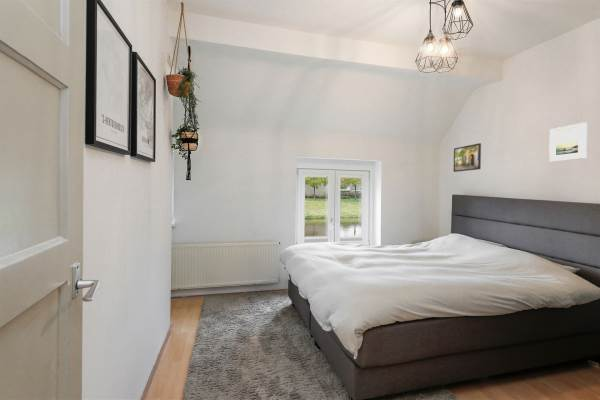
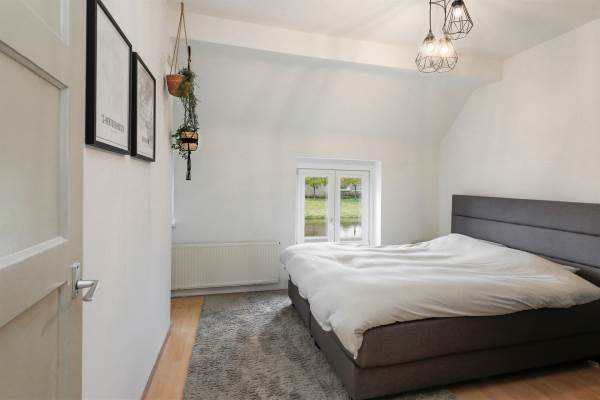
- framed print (466, 158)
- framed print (567, 143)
